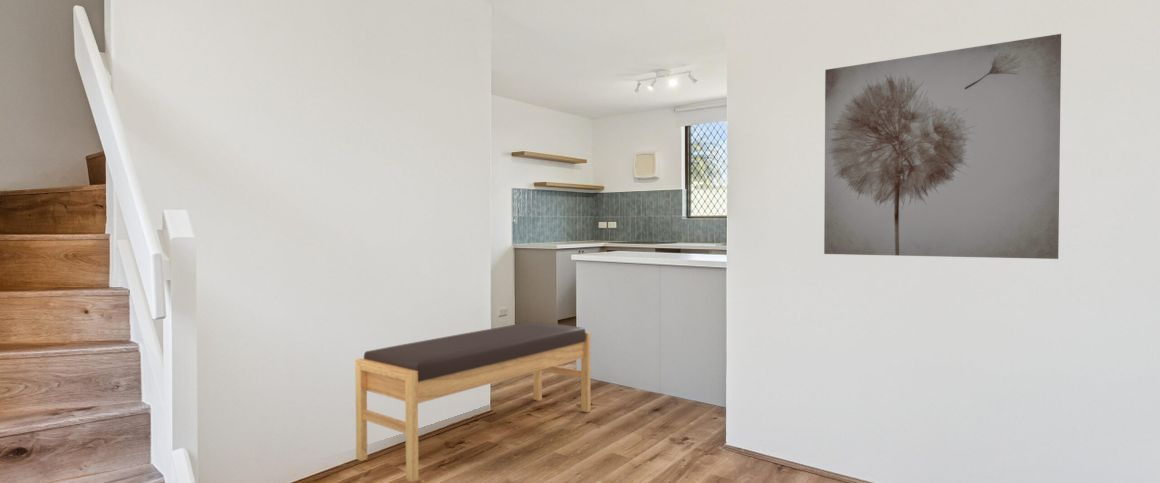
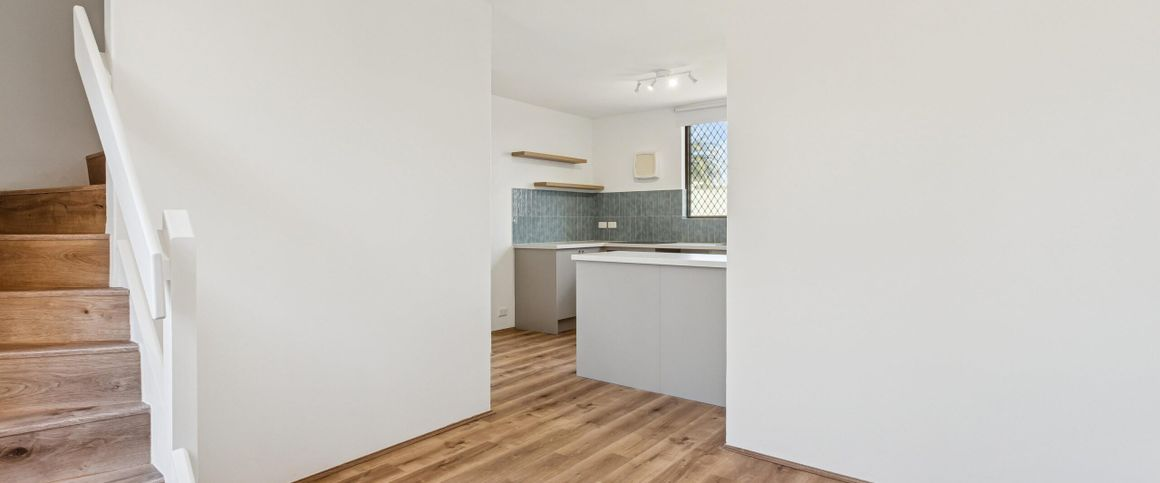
- bench (486, 384)
- wall art (930, 155)
